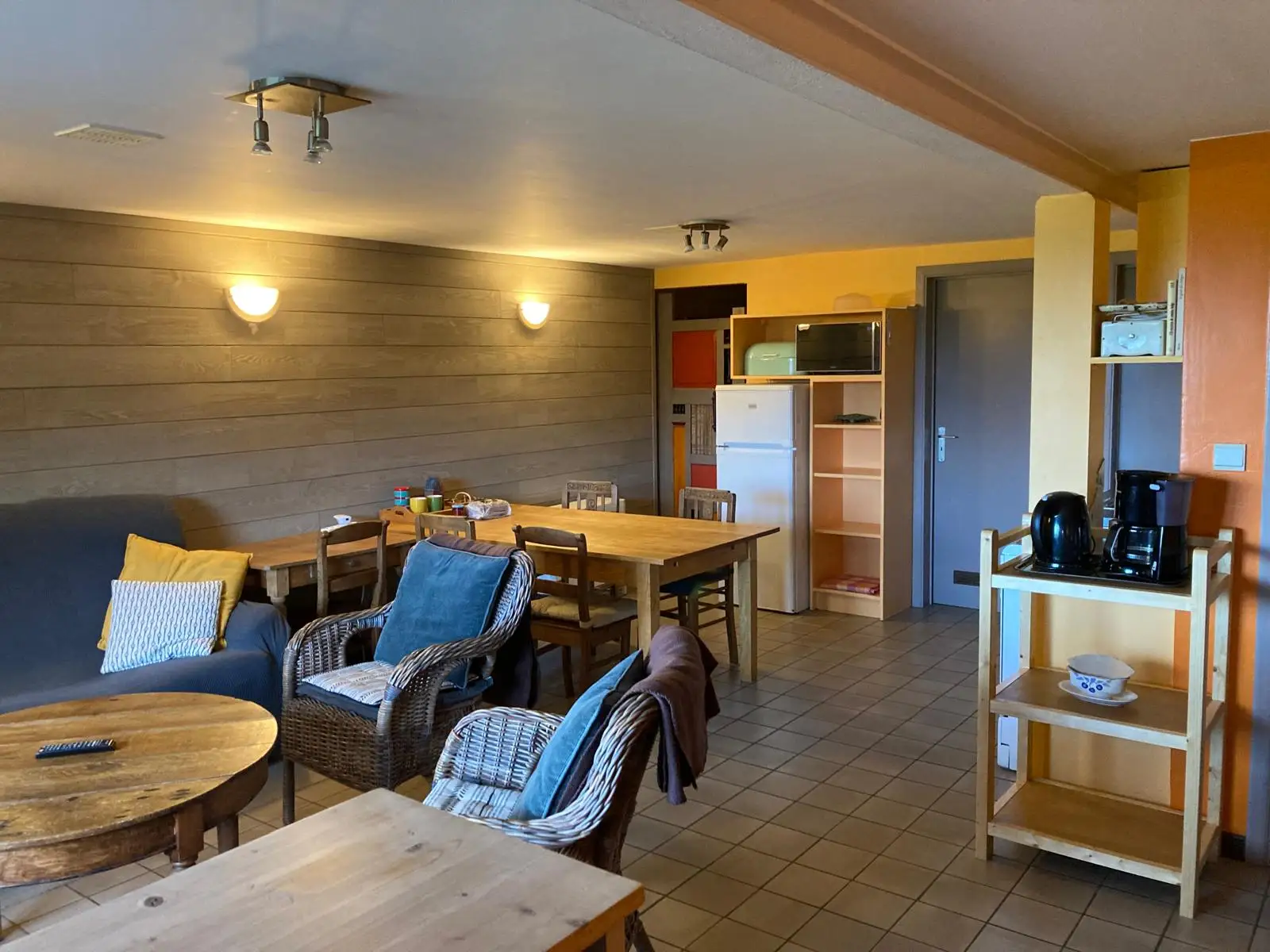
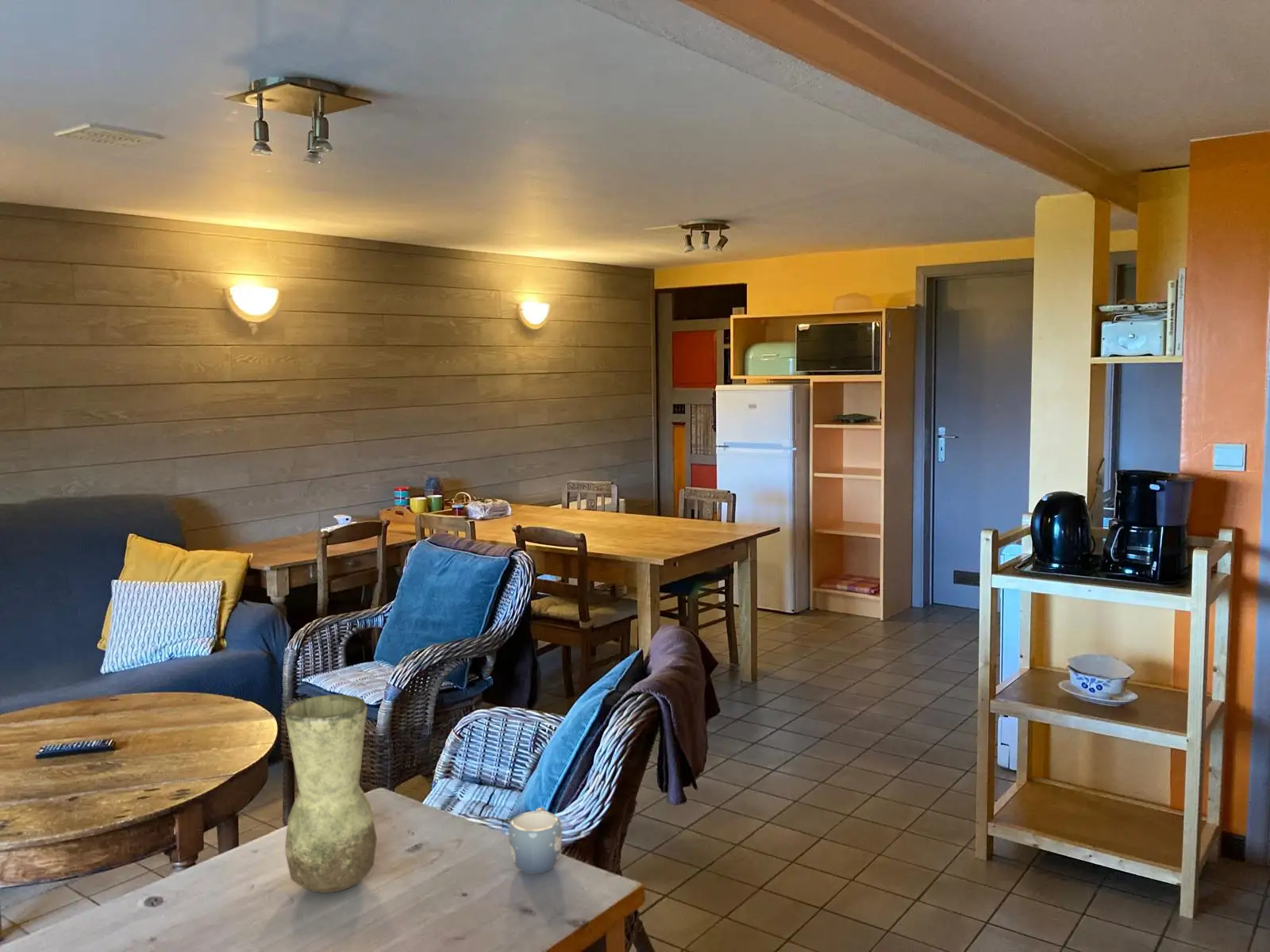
+ vase (329, 794)
+ mug (537, 839)
